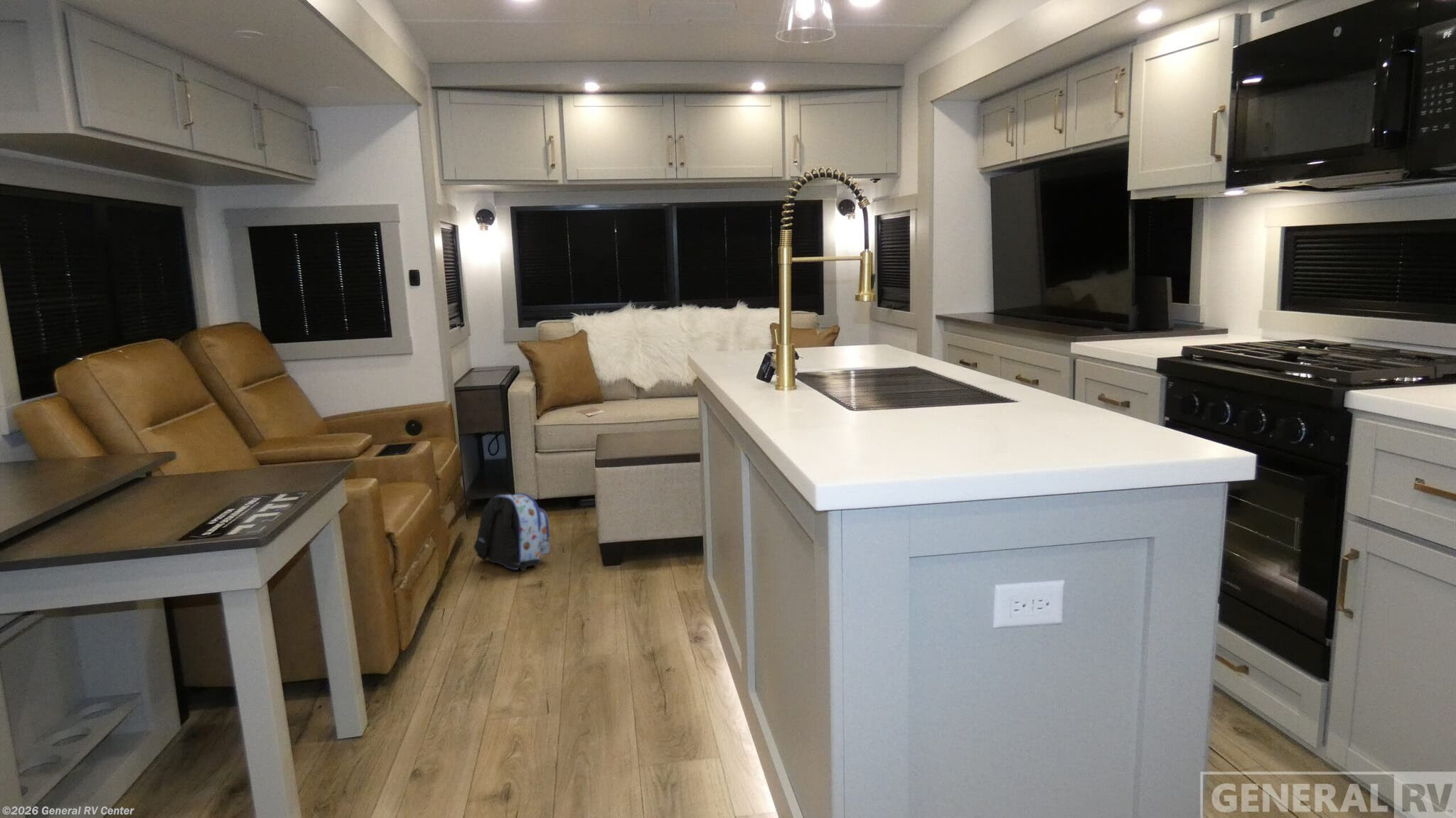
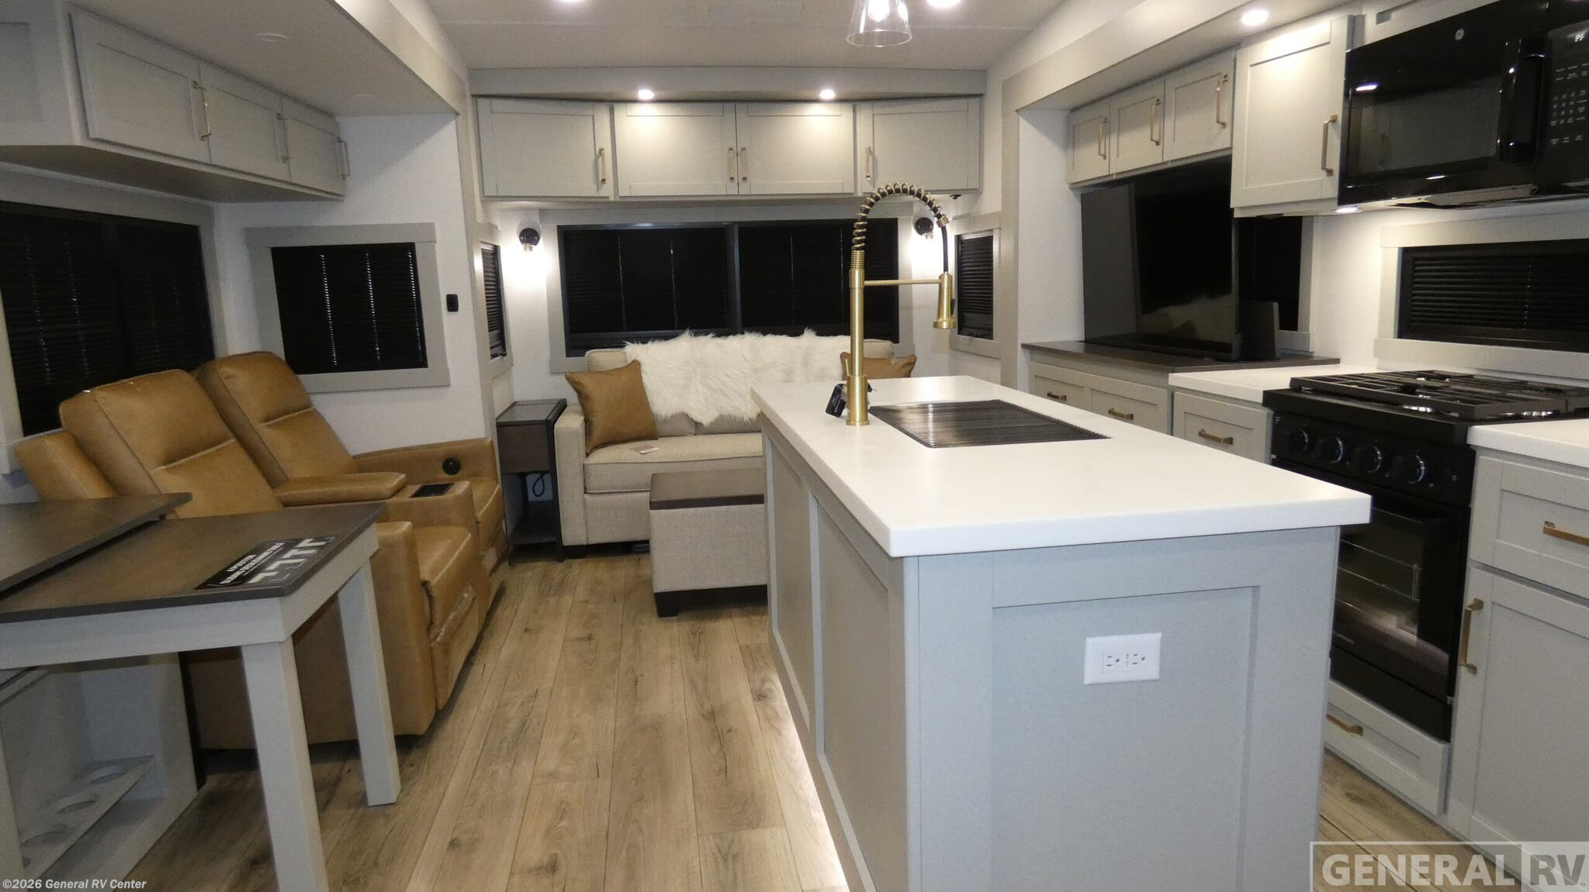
- backpack (516, 528)
